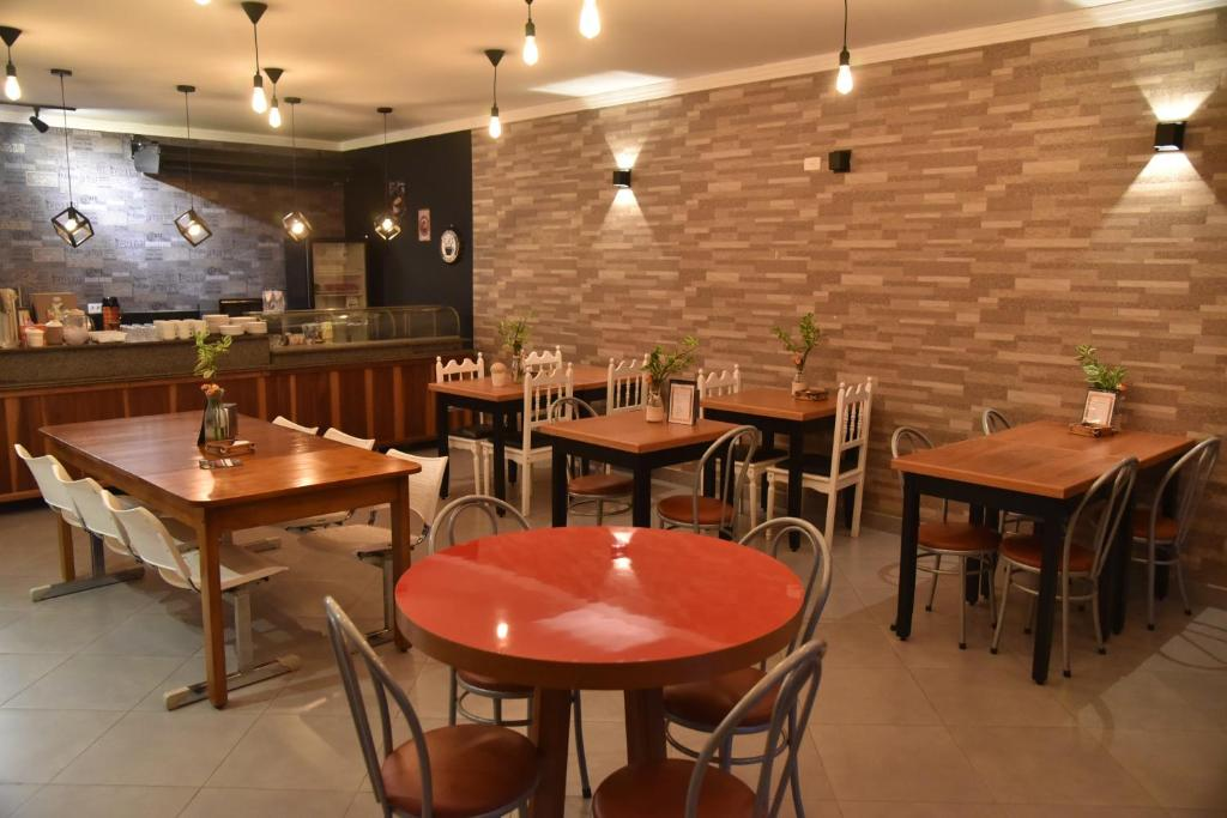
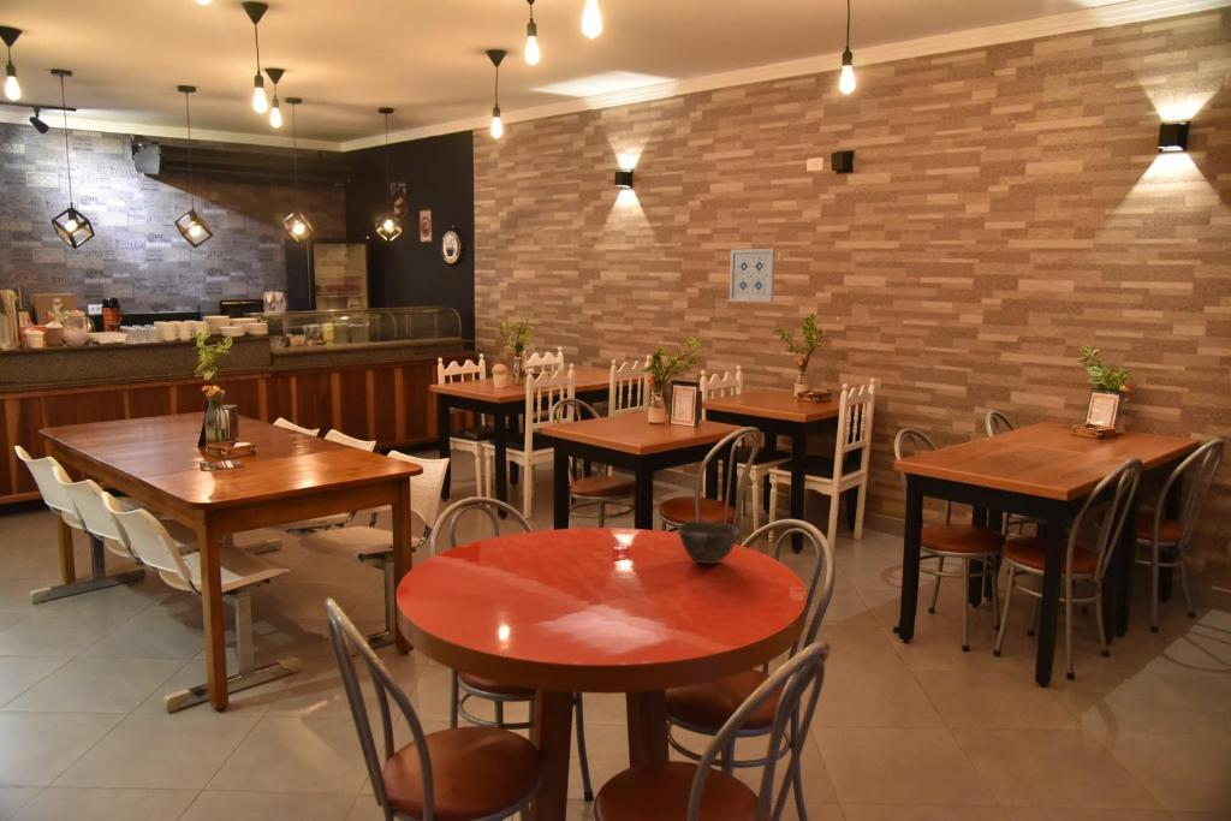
+ bowl (707, 545)
+ wall art (751, 275)
